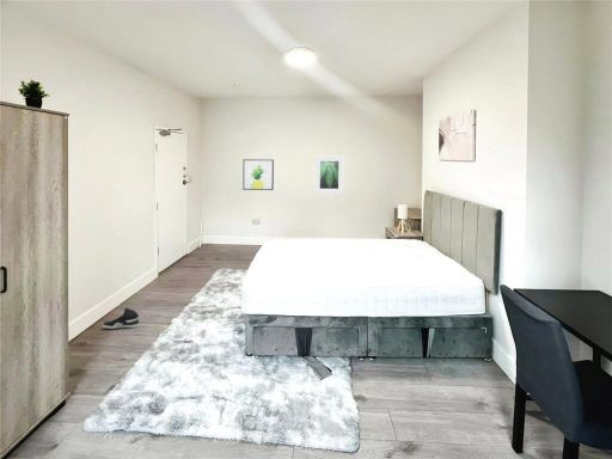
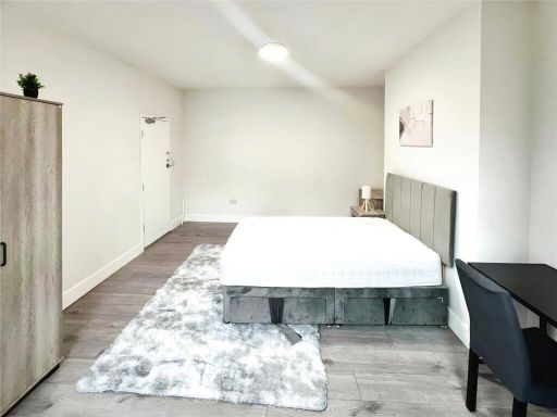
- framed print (329, 175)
- wall art (258, 175)
- sneaker (121, 317)
